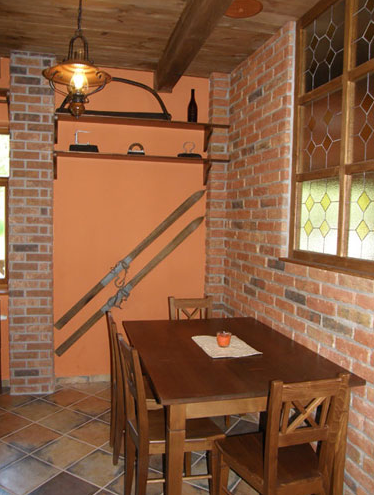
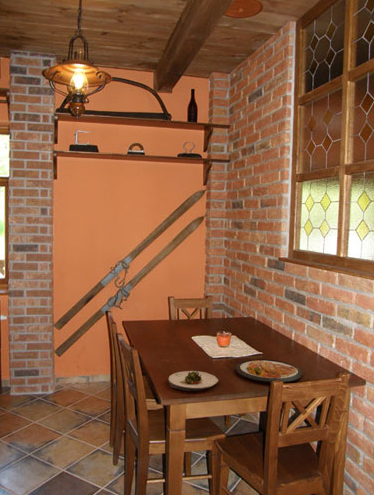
+ salad plate (192, 377)
+ dish (268, 368)
